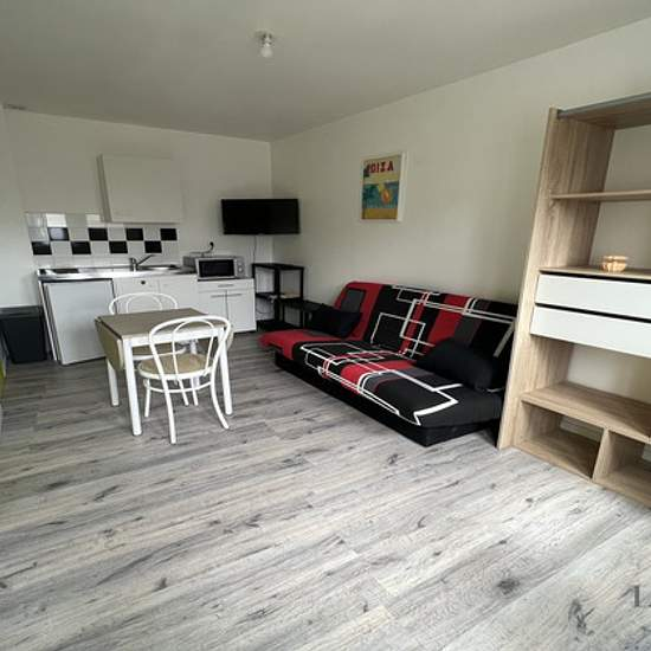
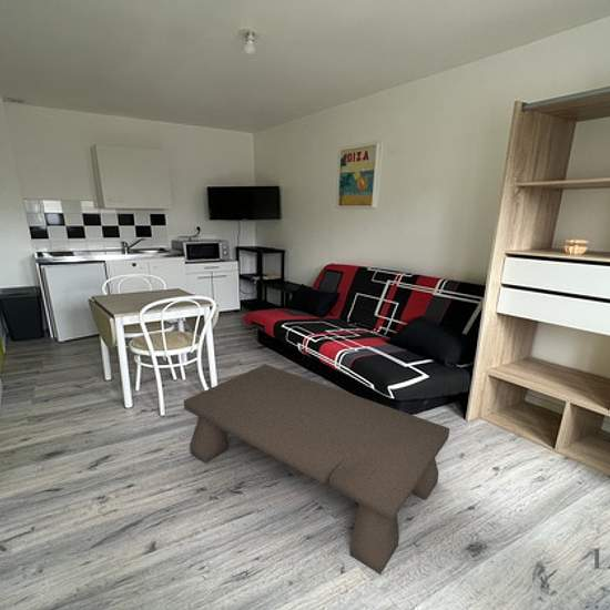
+ coffee table (307, 440)
